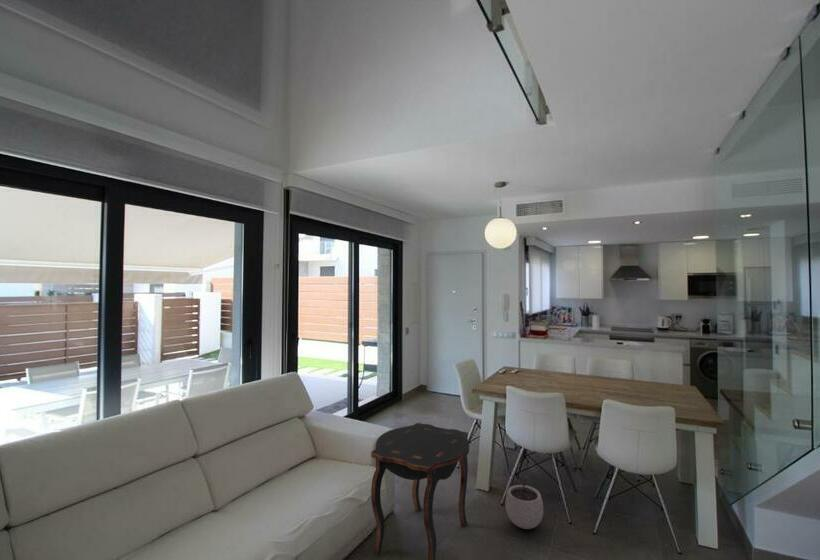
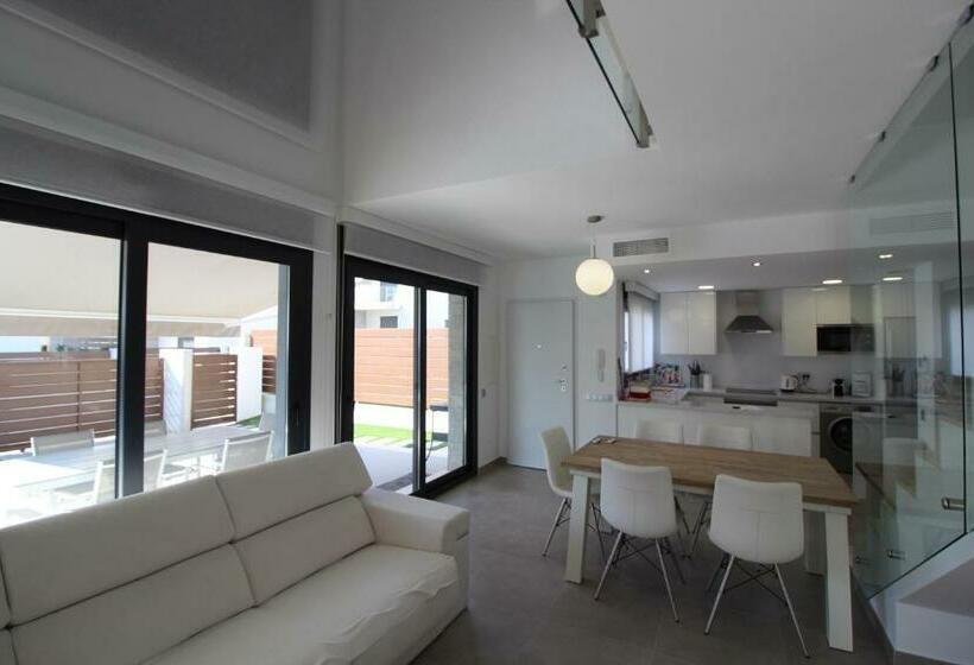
- side table (425, 490)
- plant pot (524, 501)
